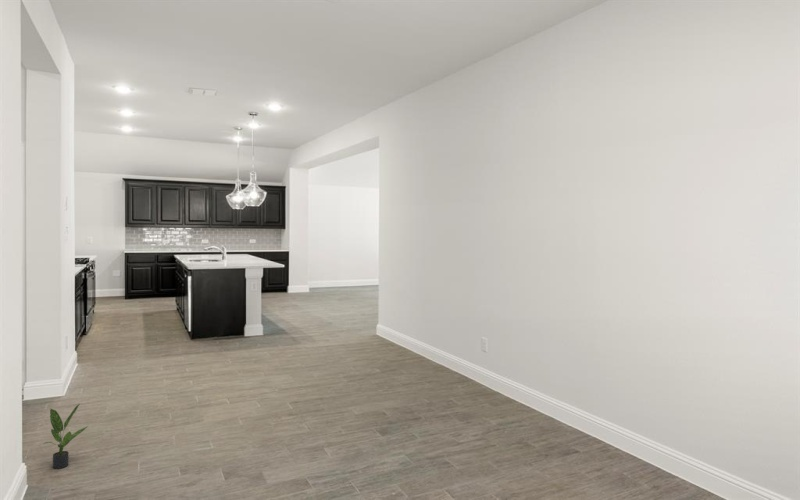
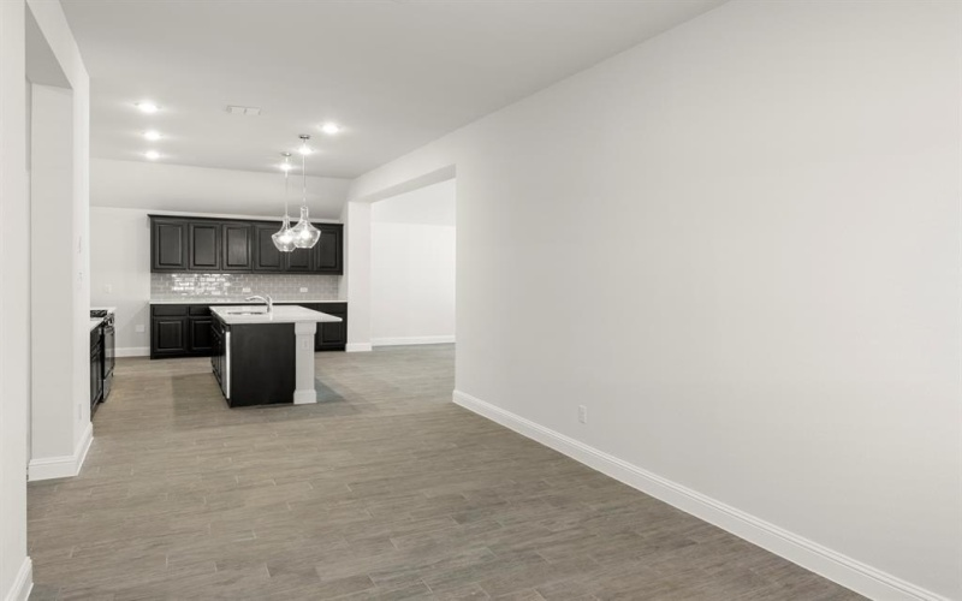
- potted plant (66, 434)
